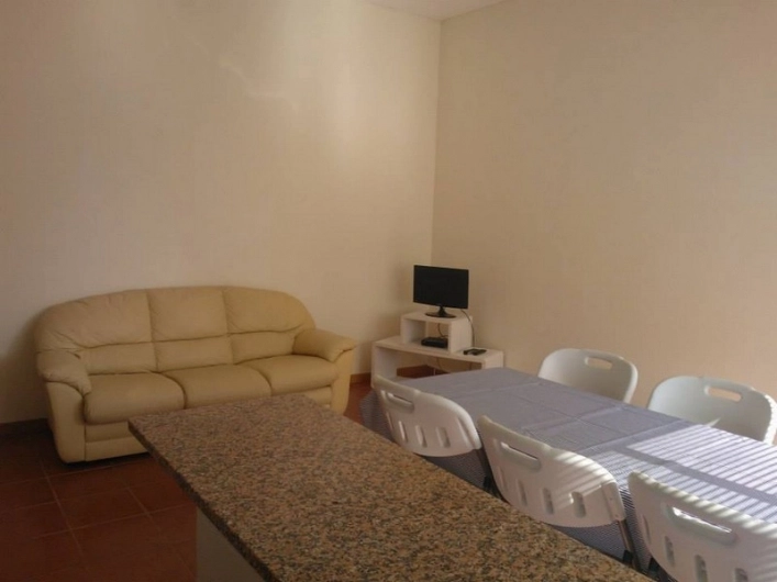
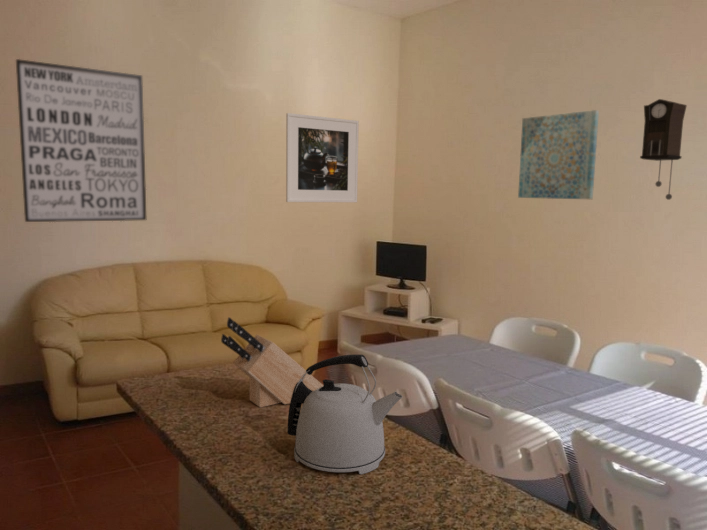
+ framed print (323, 160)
+ kettle (343, 404)
+ knife block (275, 357)
+ wall art (85, 145)
+ pendulum clock (661, 150)
+ wall art (555, 157)
